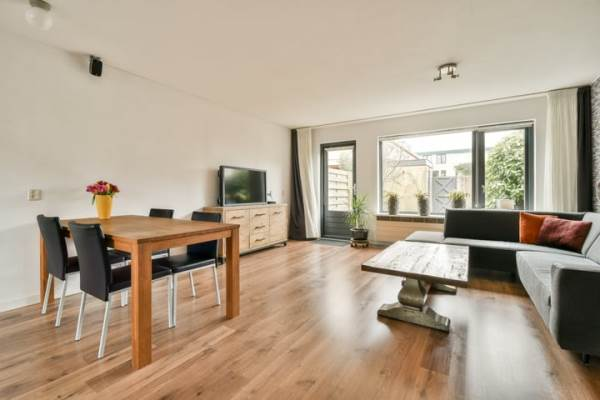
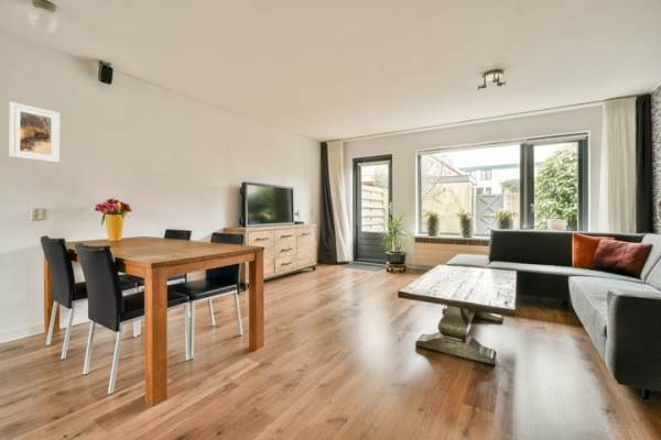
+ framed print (35, 133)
